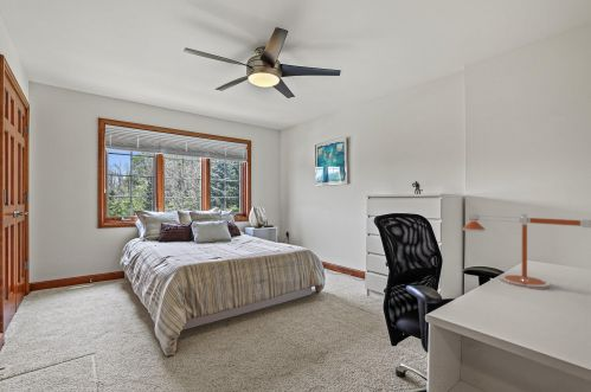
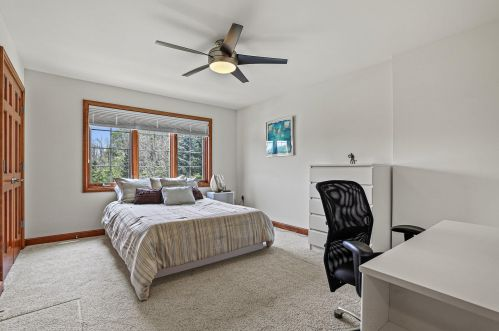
- desk lamp (522, 248)
